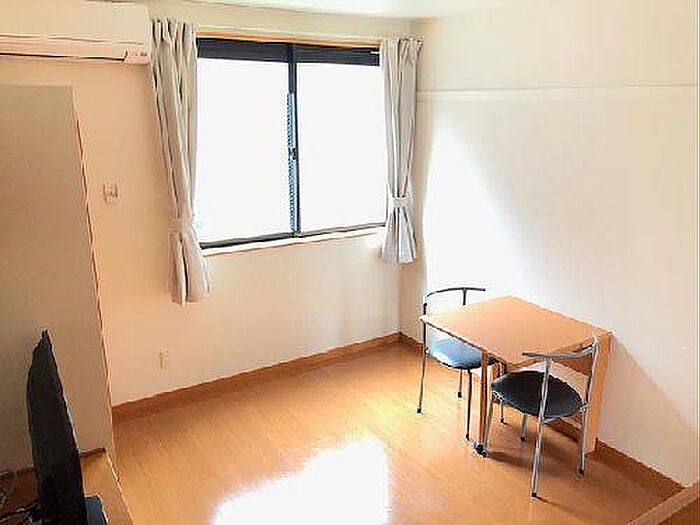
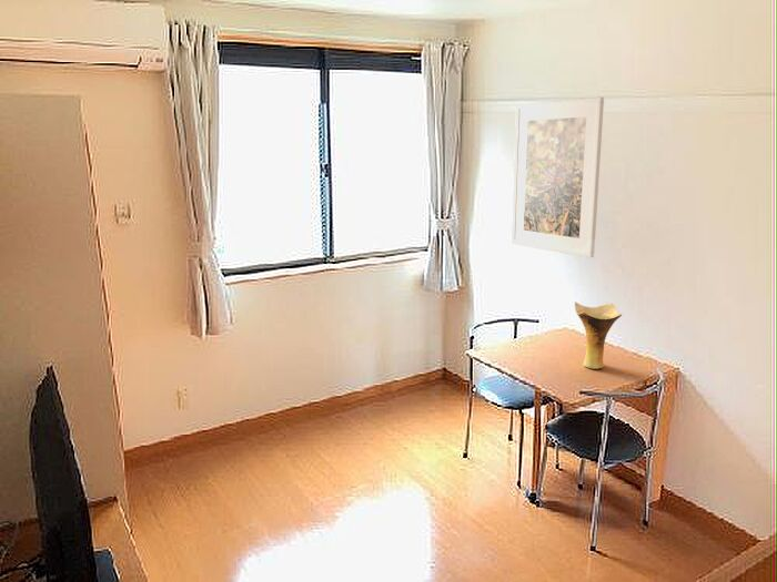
+ vase (596, 336)
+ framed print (553, 177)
